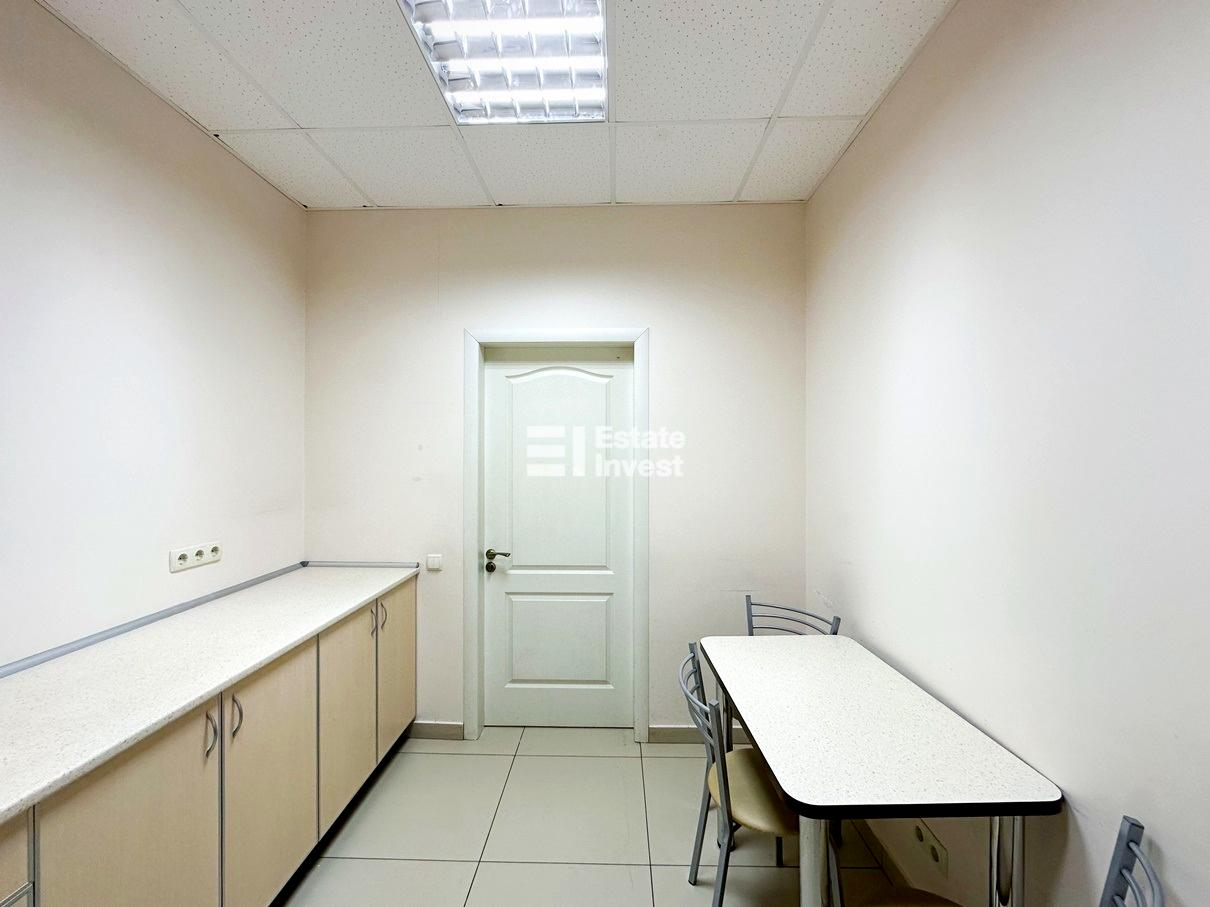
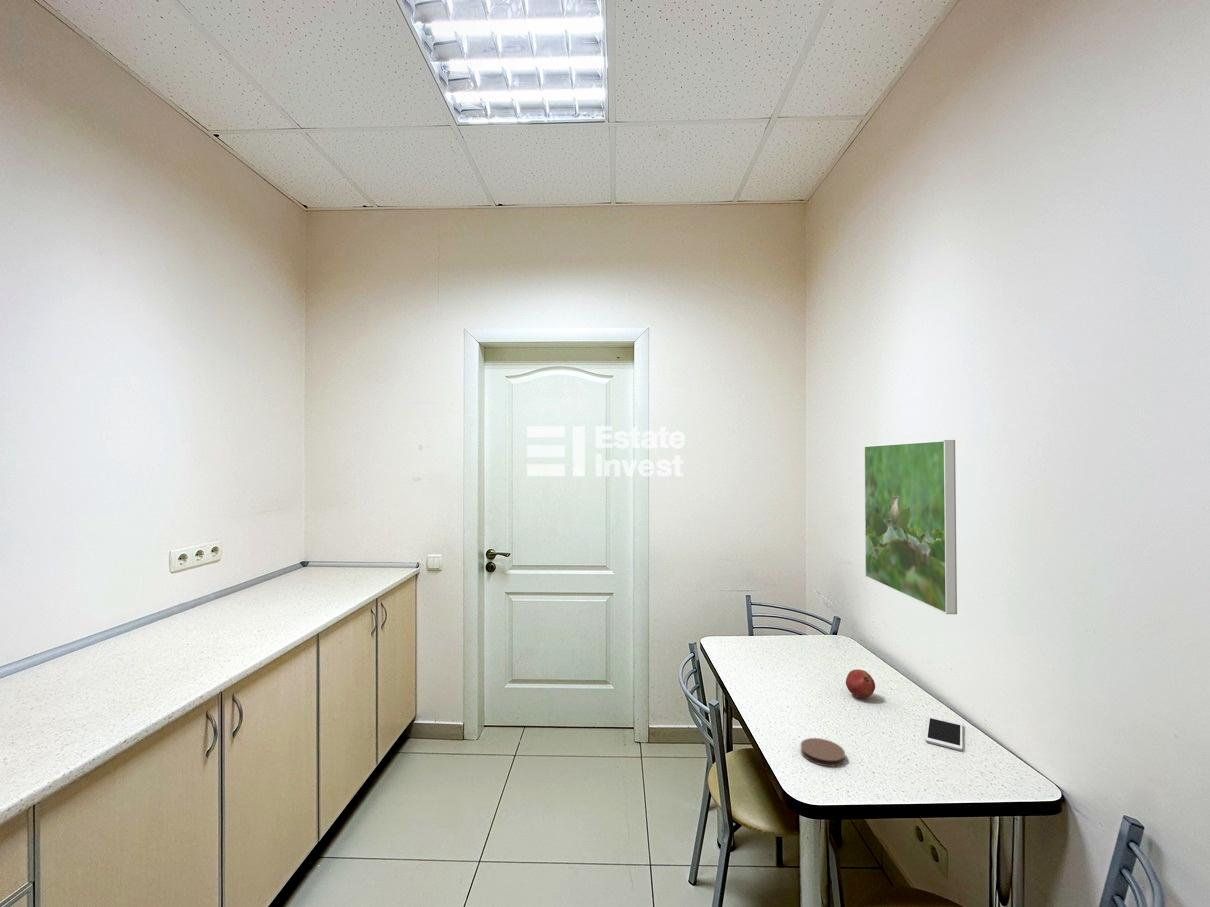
+ cell phone (944, 731)
+ coaster (822, 751)
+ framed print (903, 517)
+ fruit (859, 682)
